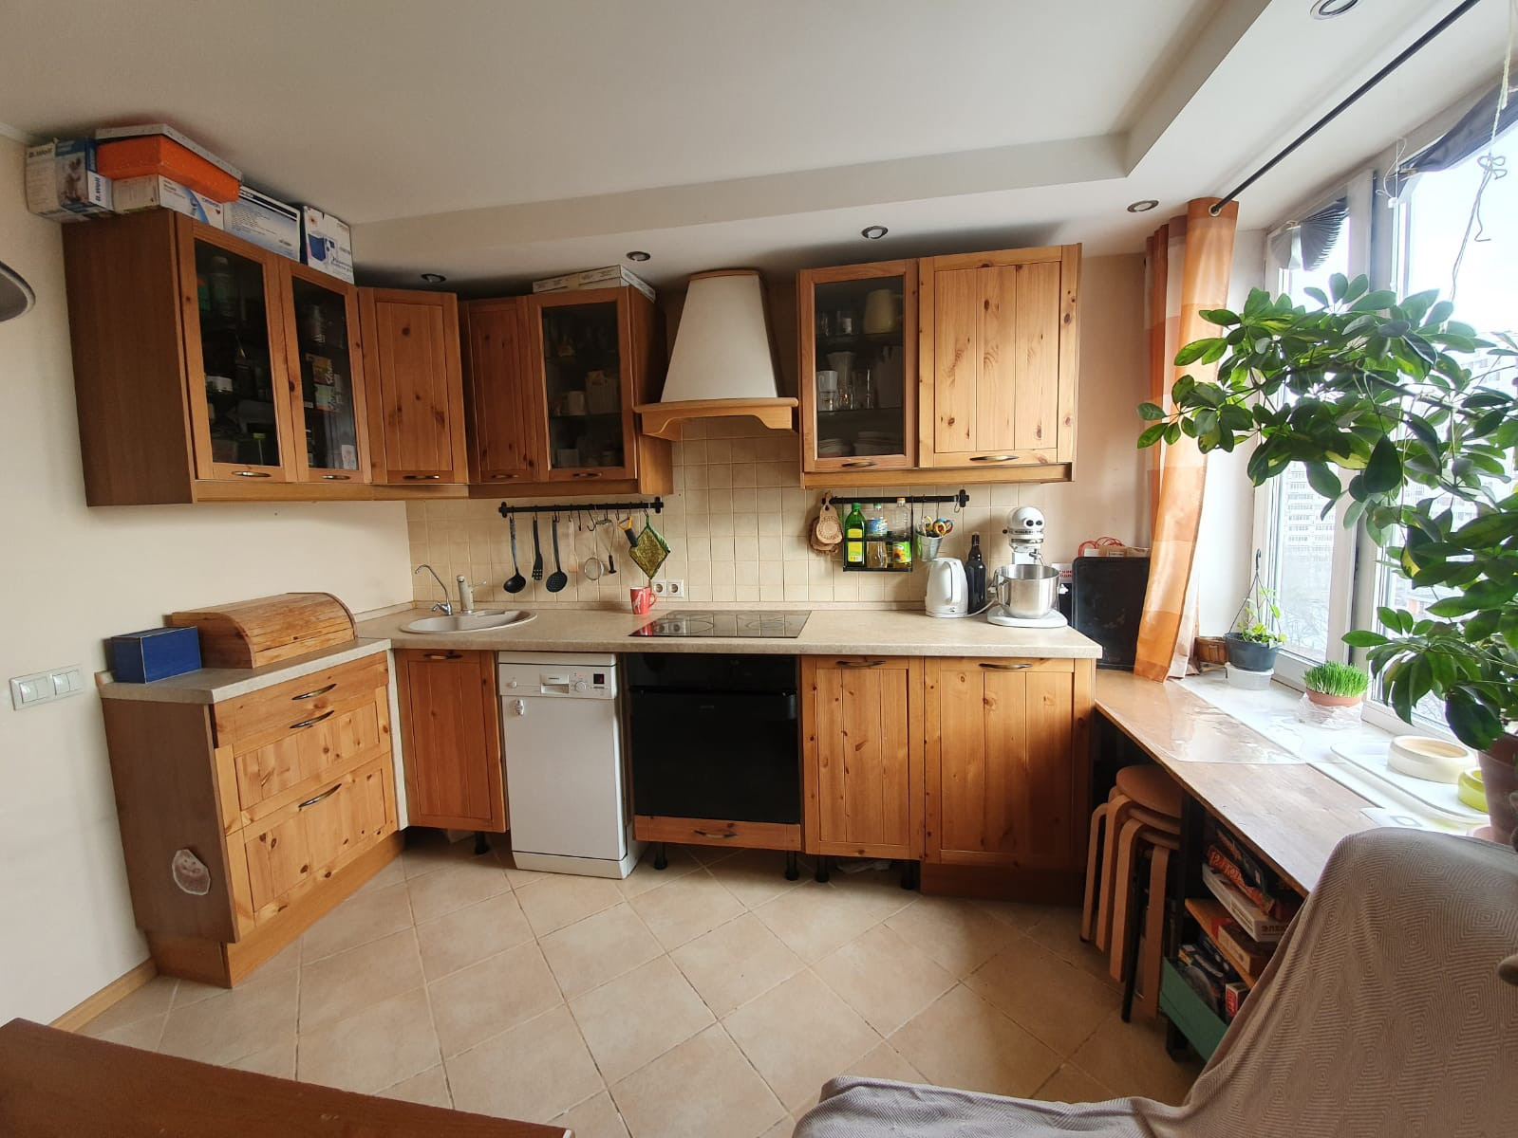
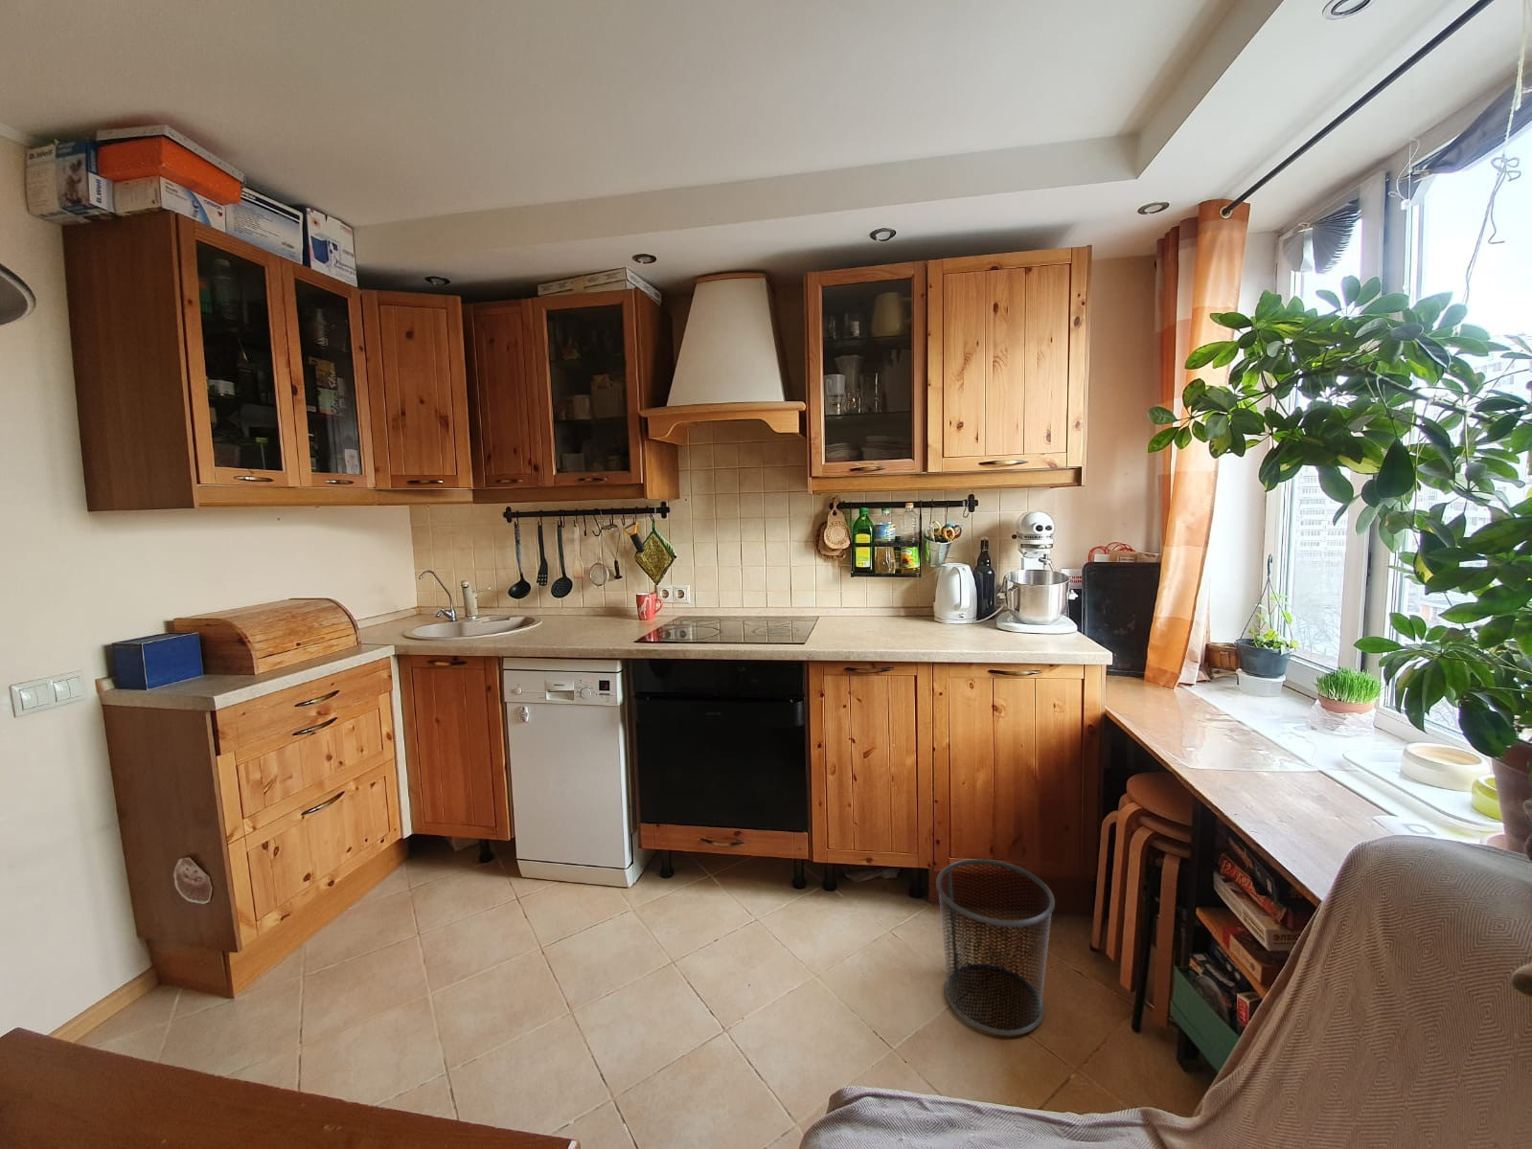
+ waste bin (992, 943)
